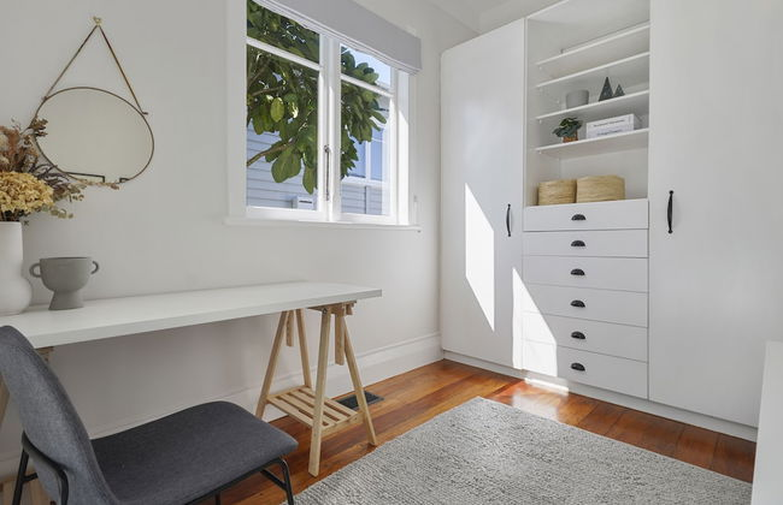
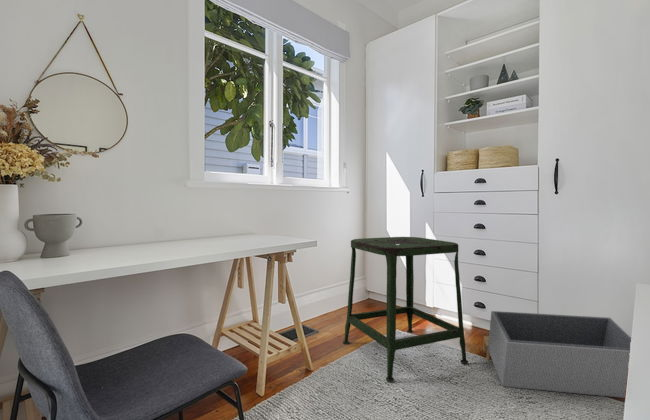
+ storage bin (552, 346)
+ stool (406, 297)
